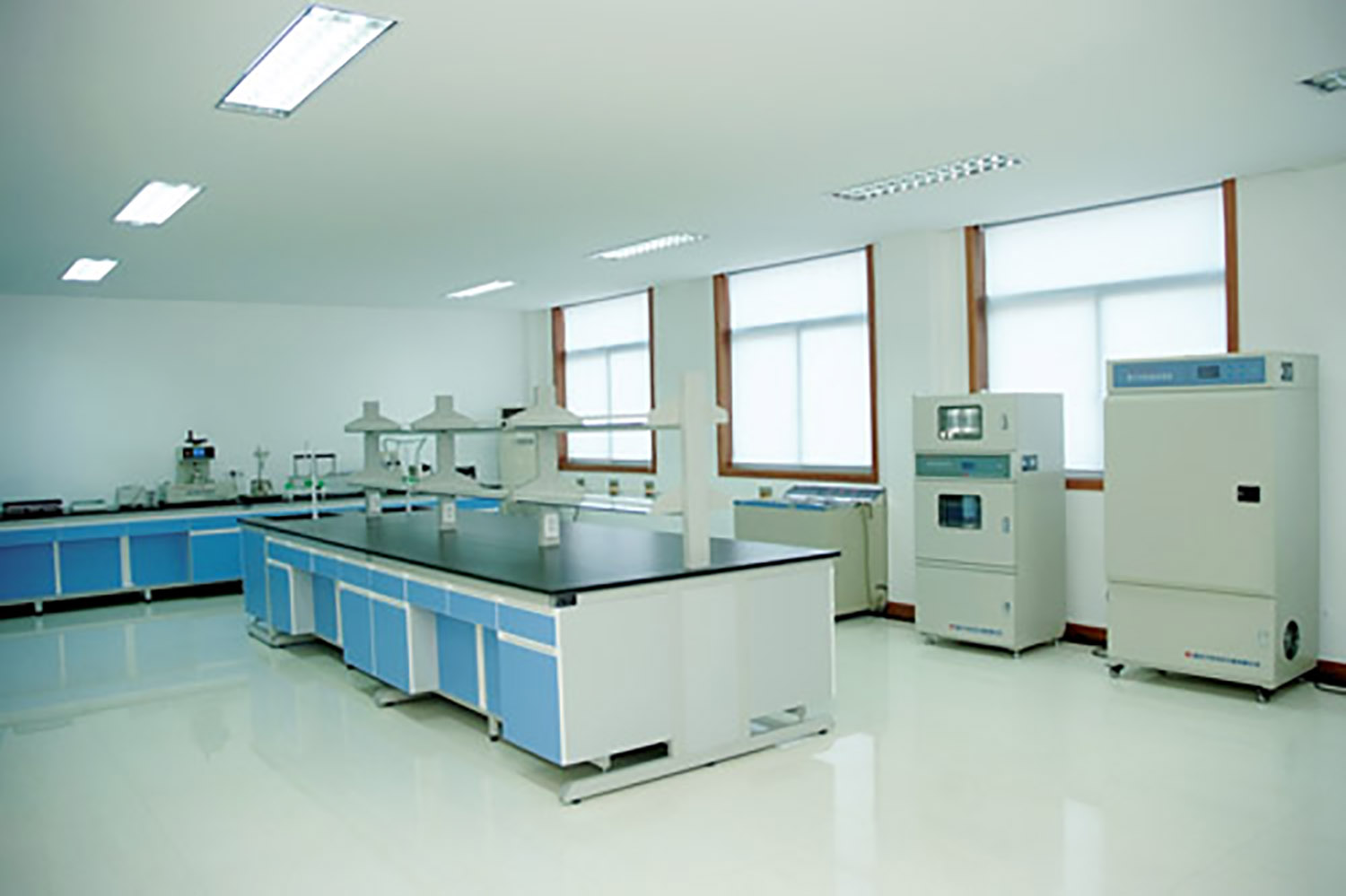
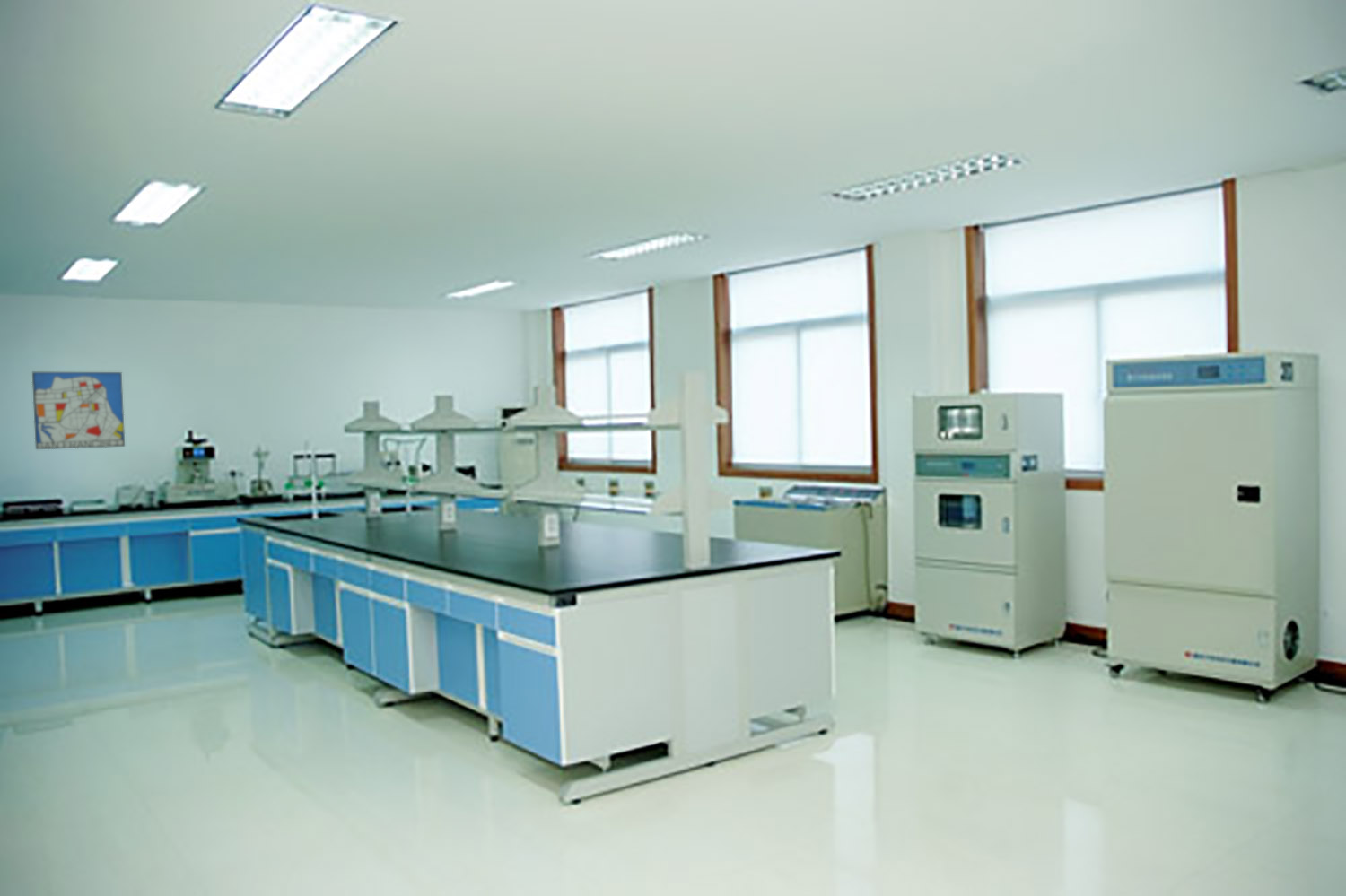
+ wall art (79, 410)
